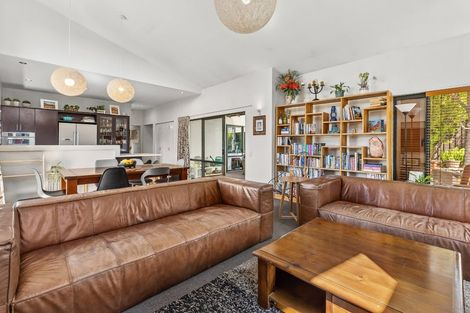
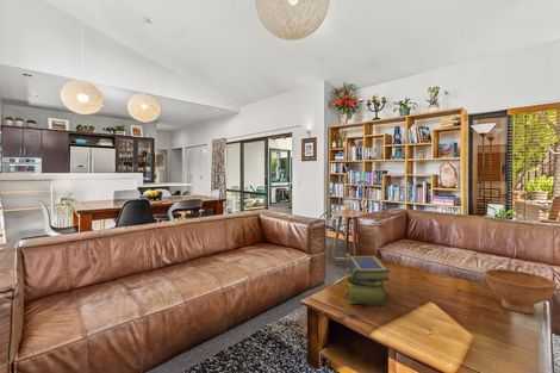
+ stack of books (366, 278)
+ bowl (517, 292)
